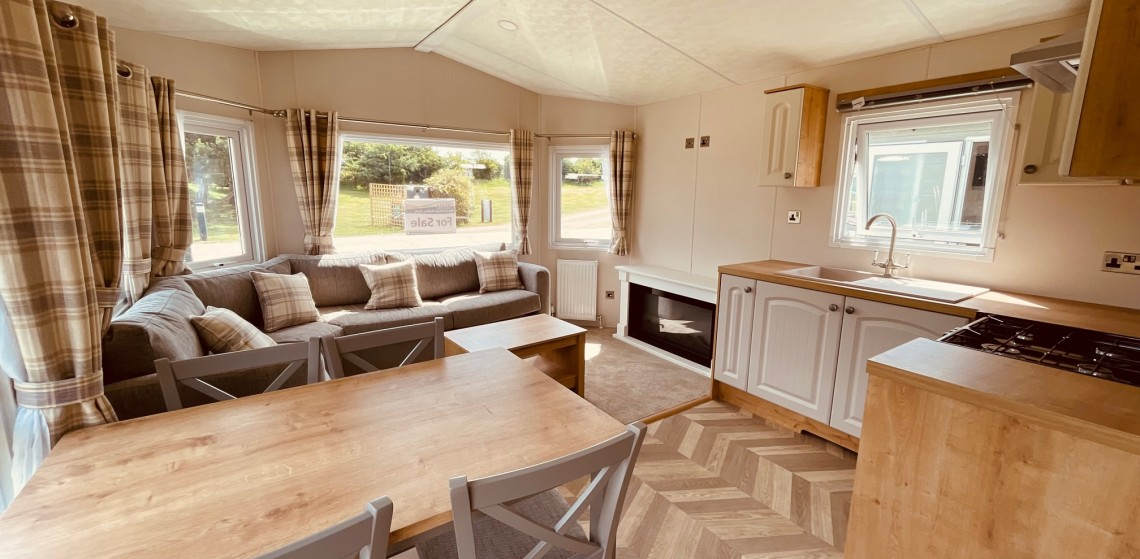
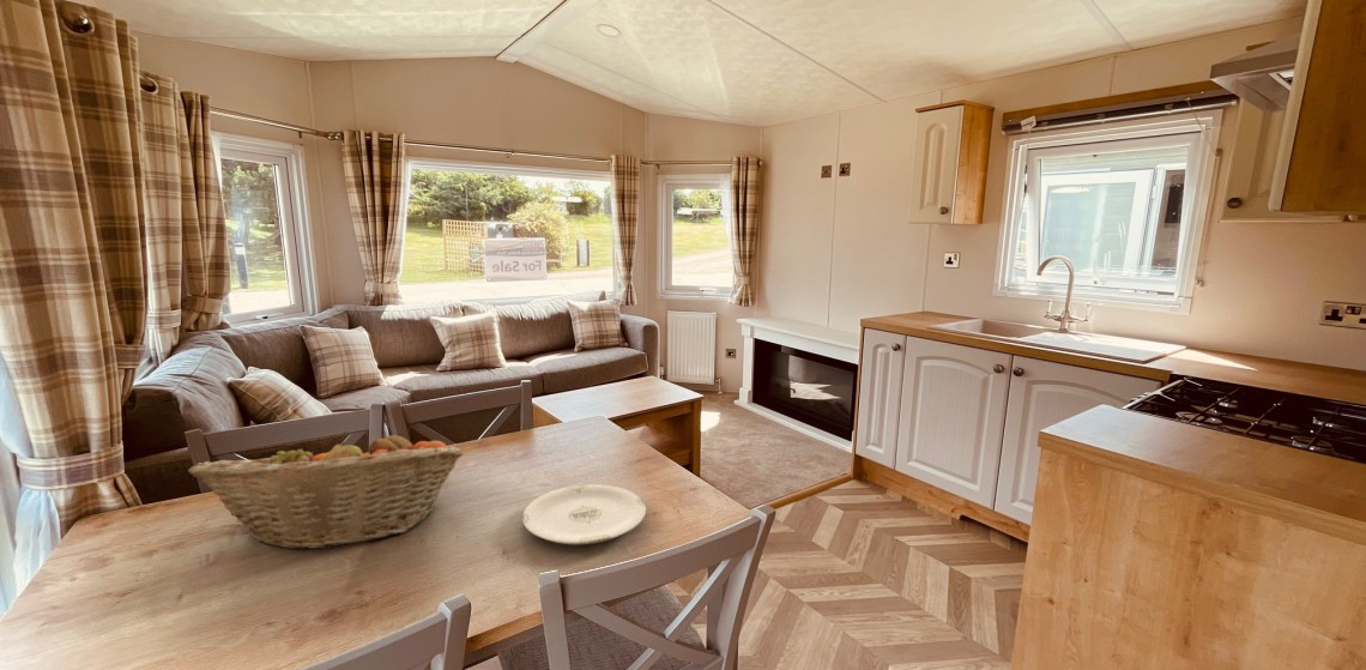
+ plate (585, 514)
+ fruit basket (339, 476)
